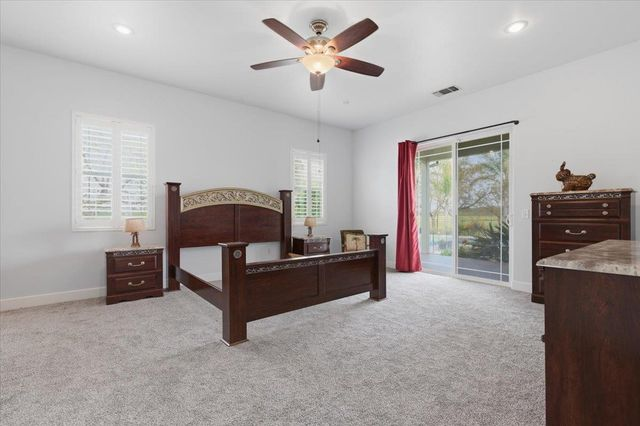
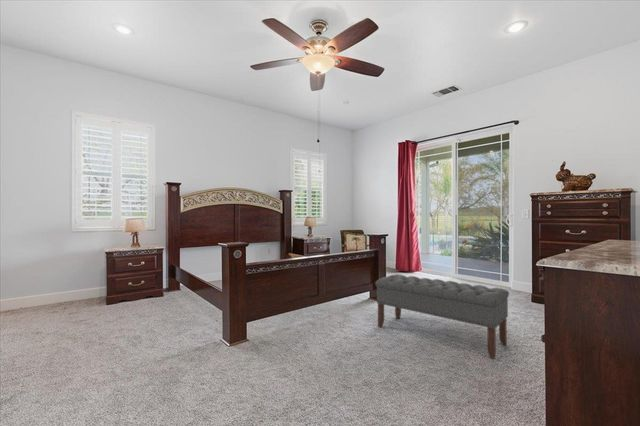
+ bench (437, 308)
